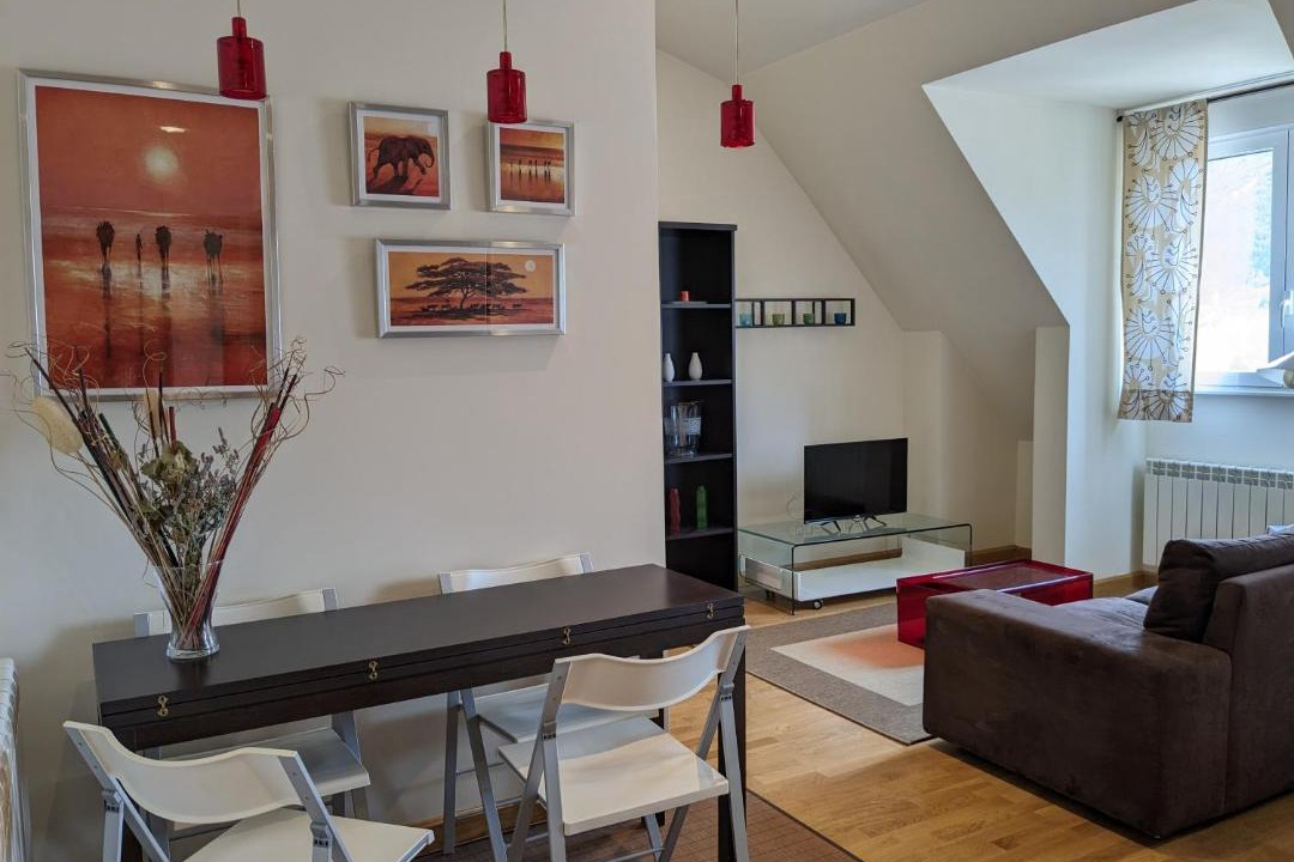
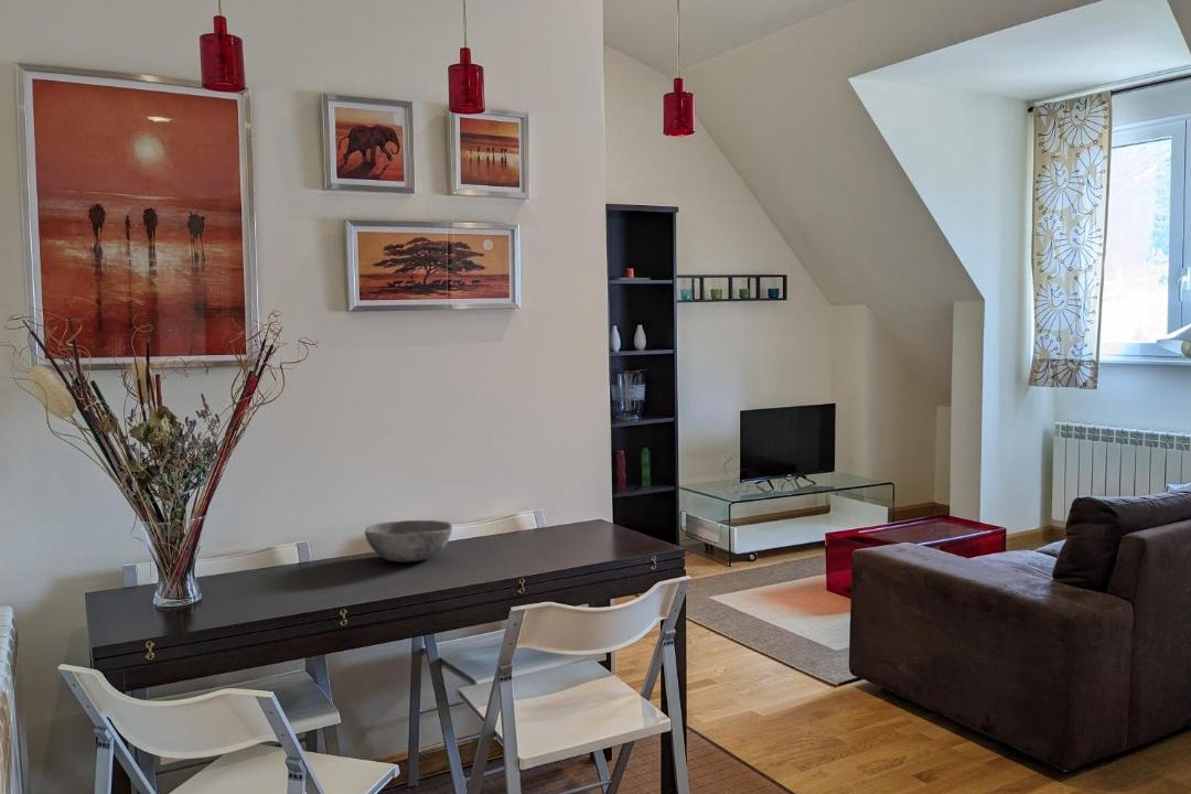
+ bowl (409, 541)
